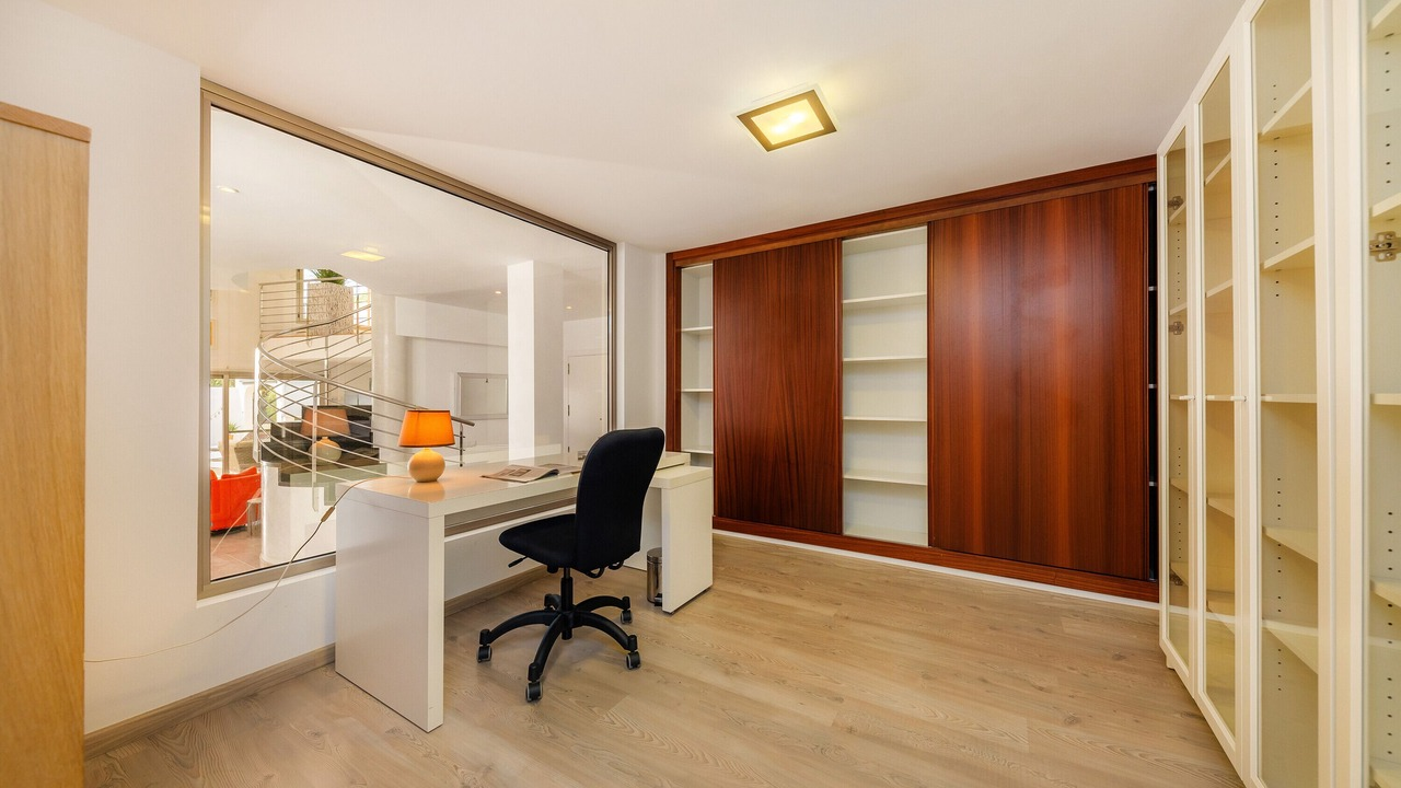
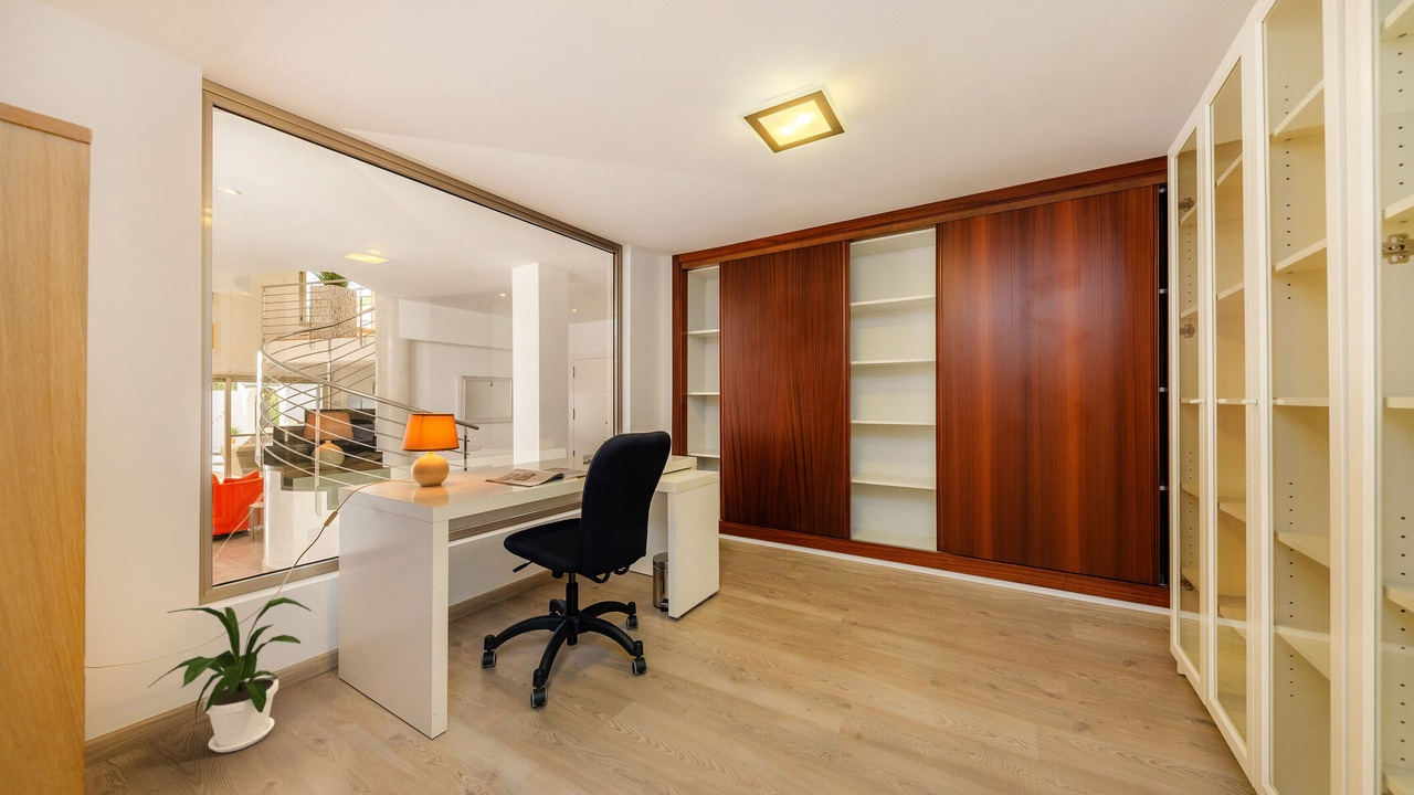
+ house plant (238, 668)
